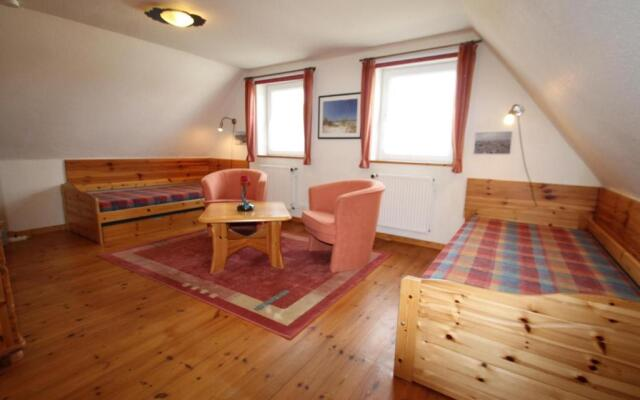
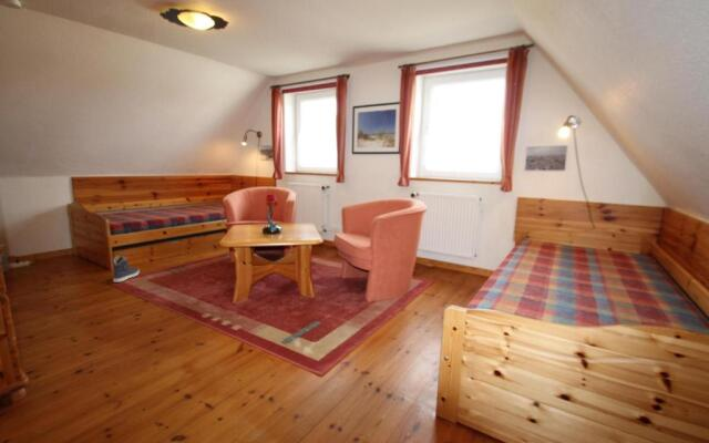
+ sneaker (125, 266)
